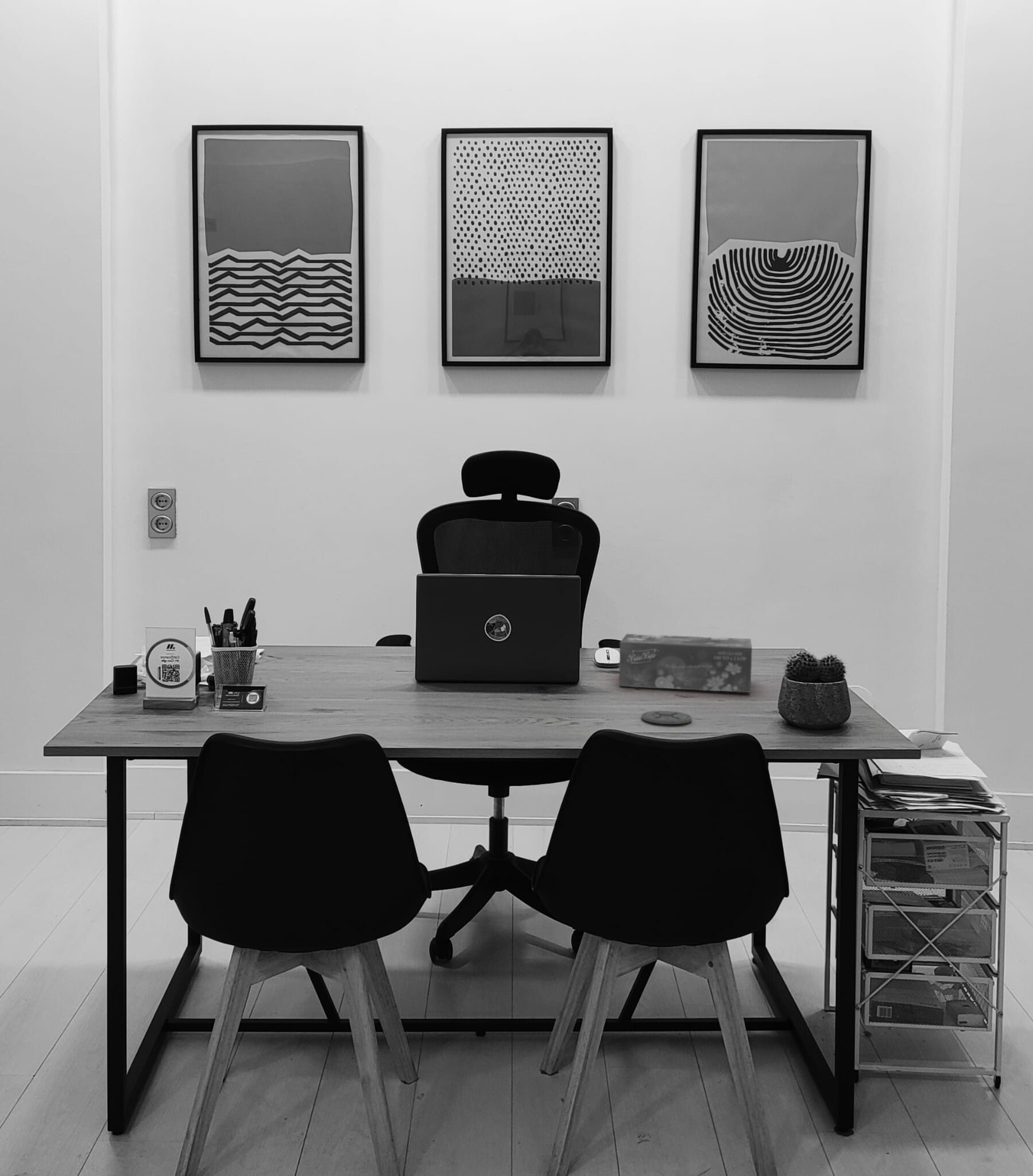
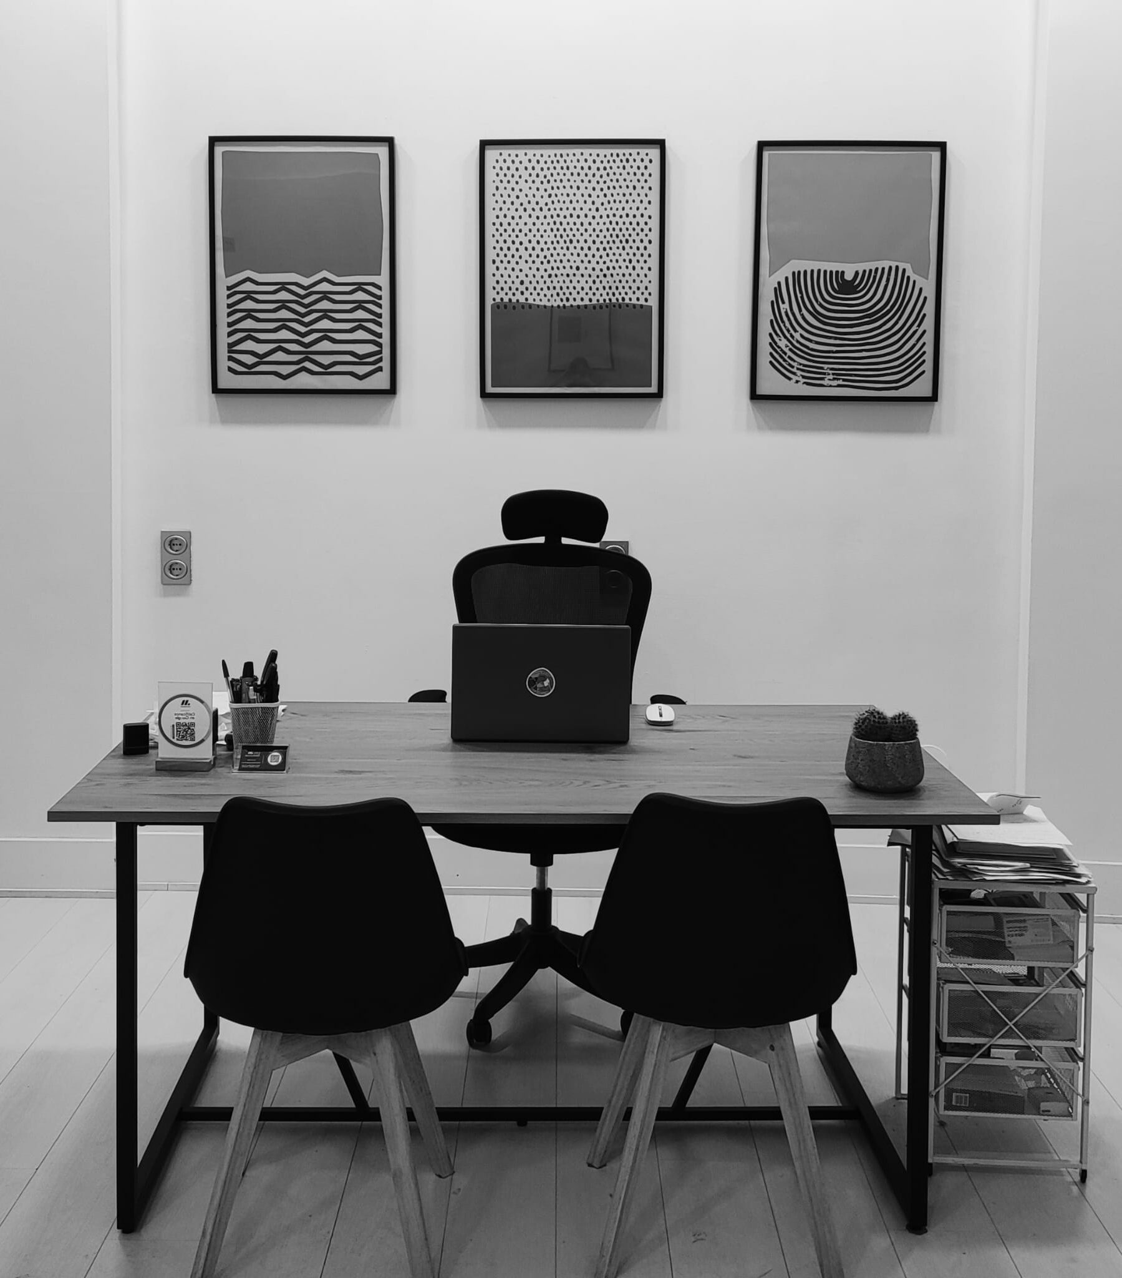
- coaster (666, 717)
- tissue box (686, 662)
